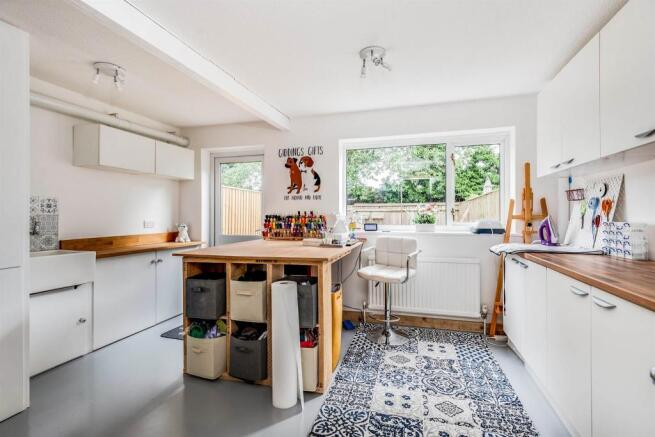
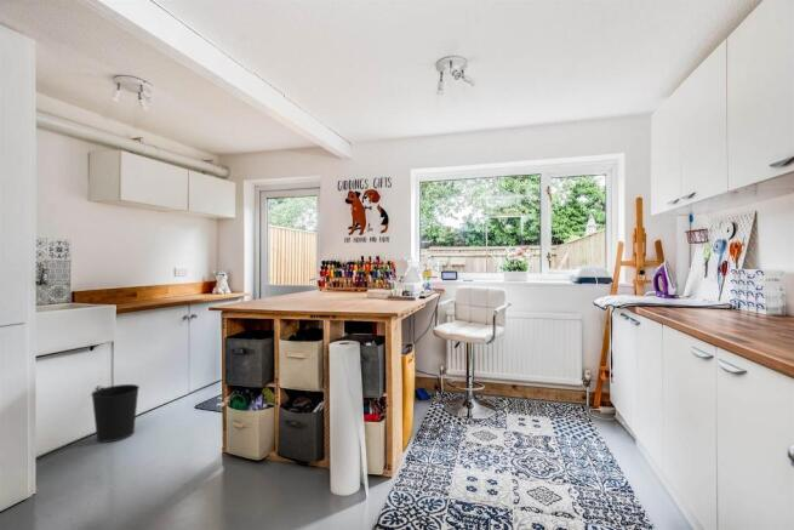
+ wastebasket (115, 412)
